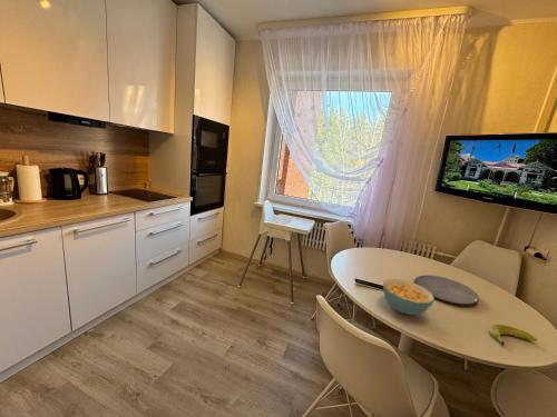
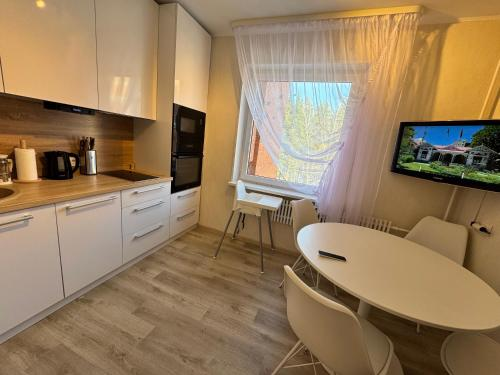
- banana (509, 334)
- plate (444, 288)
- cereal bowl (404, 299)
